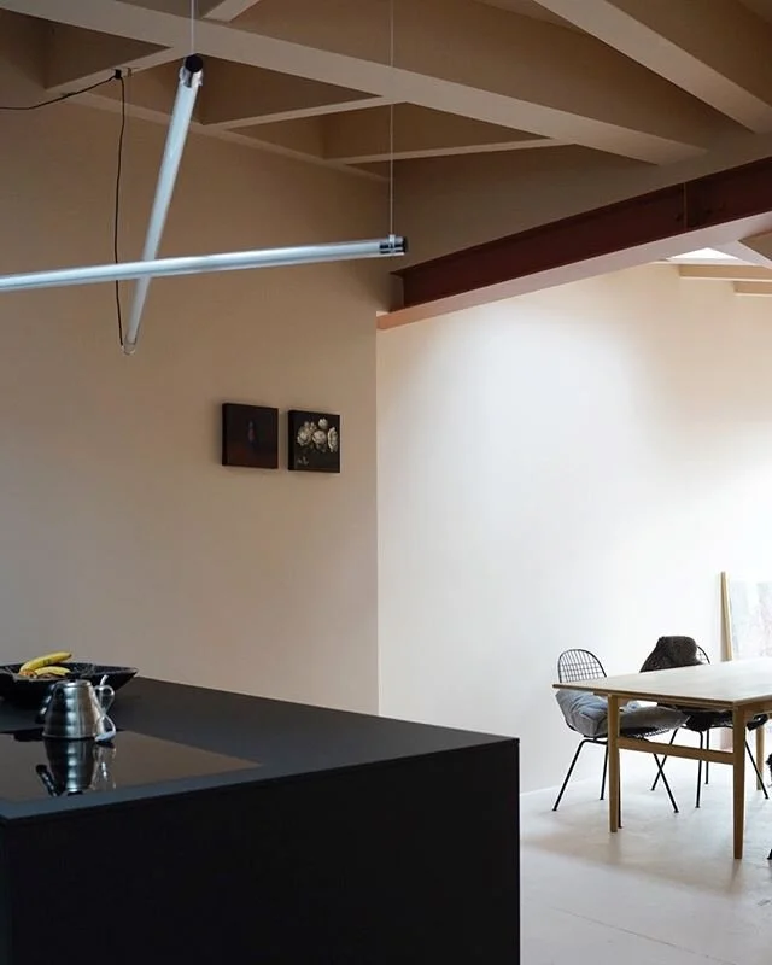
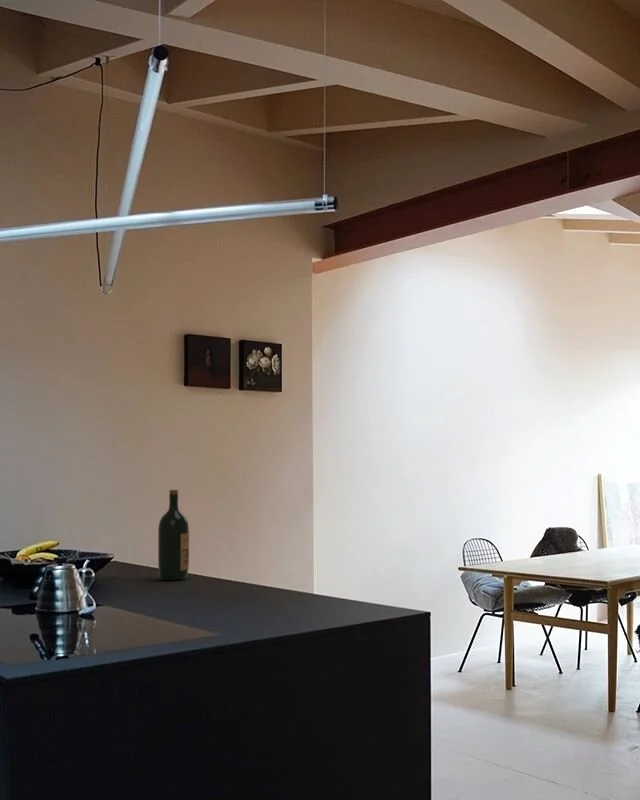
+ wine bottle (173, 534)
